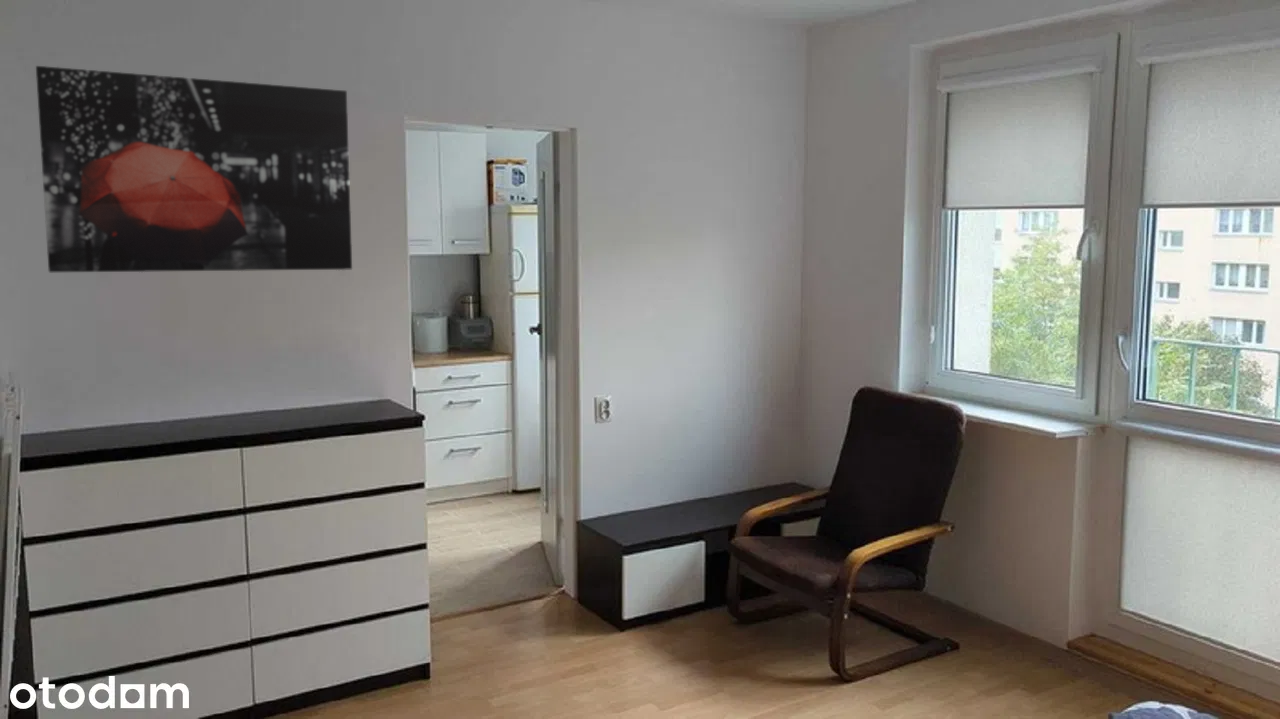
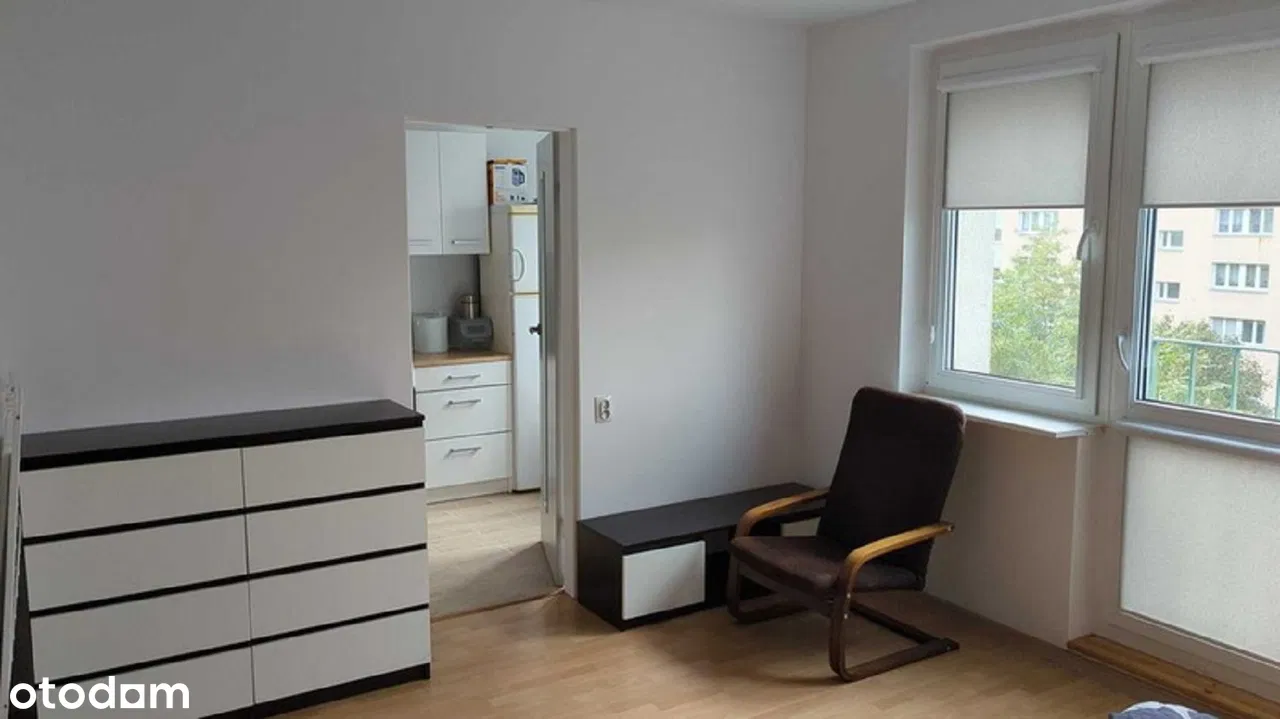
- wall art (206, 176)
